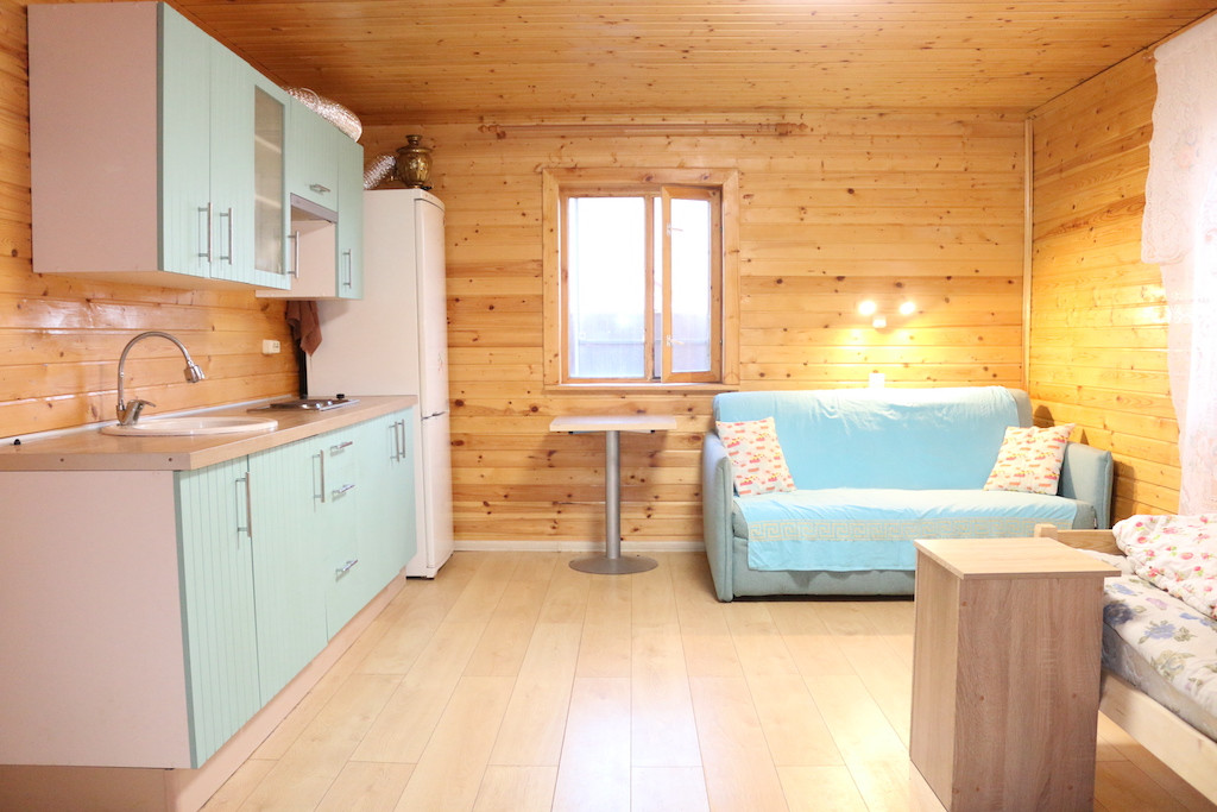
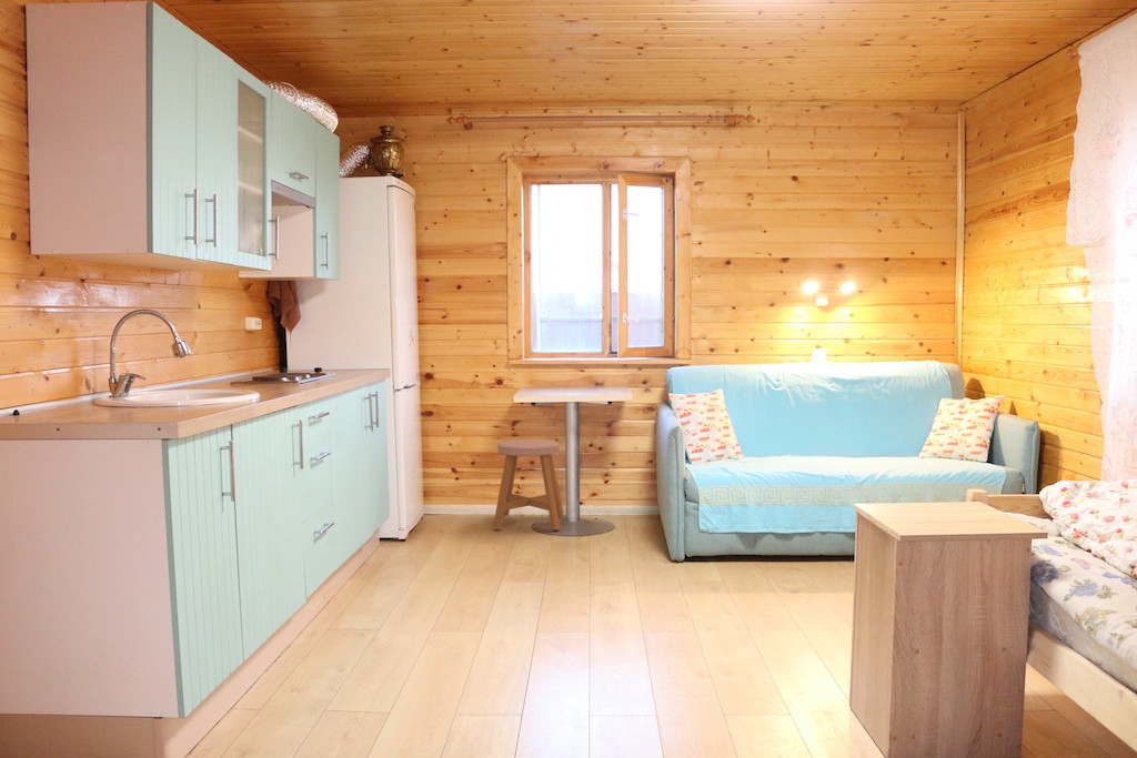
+ stool (524, 496)
